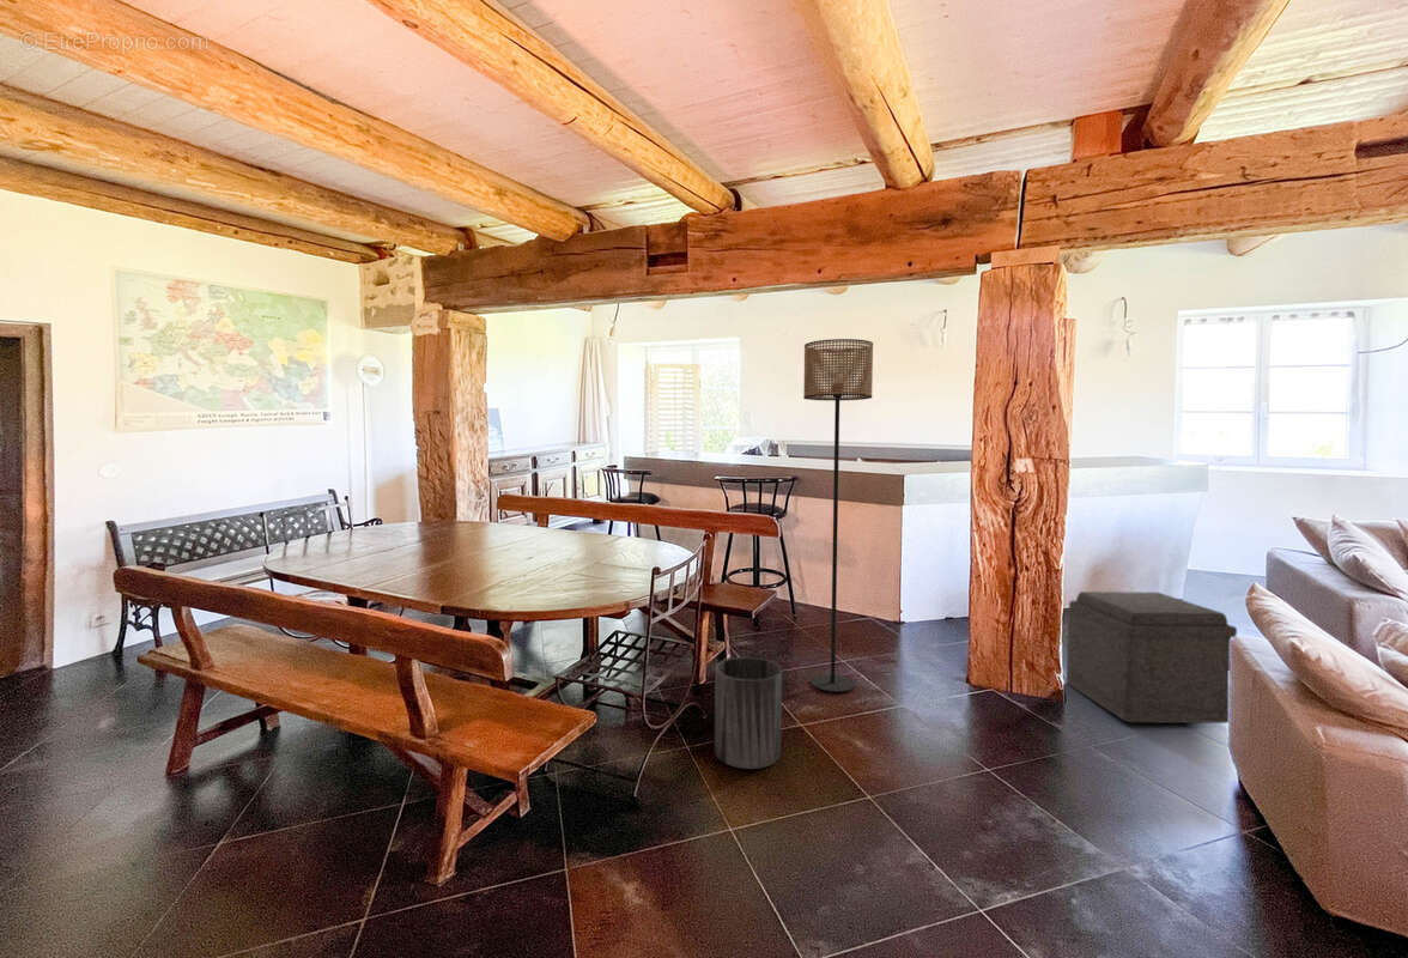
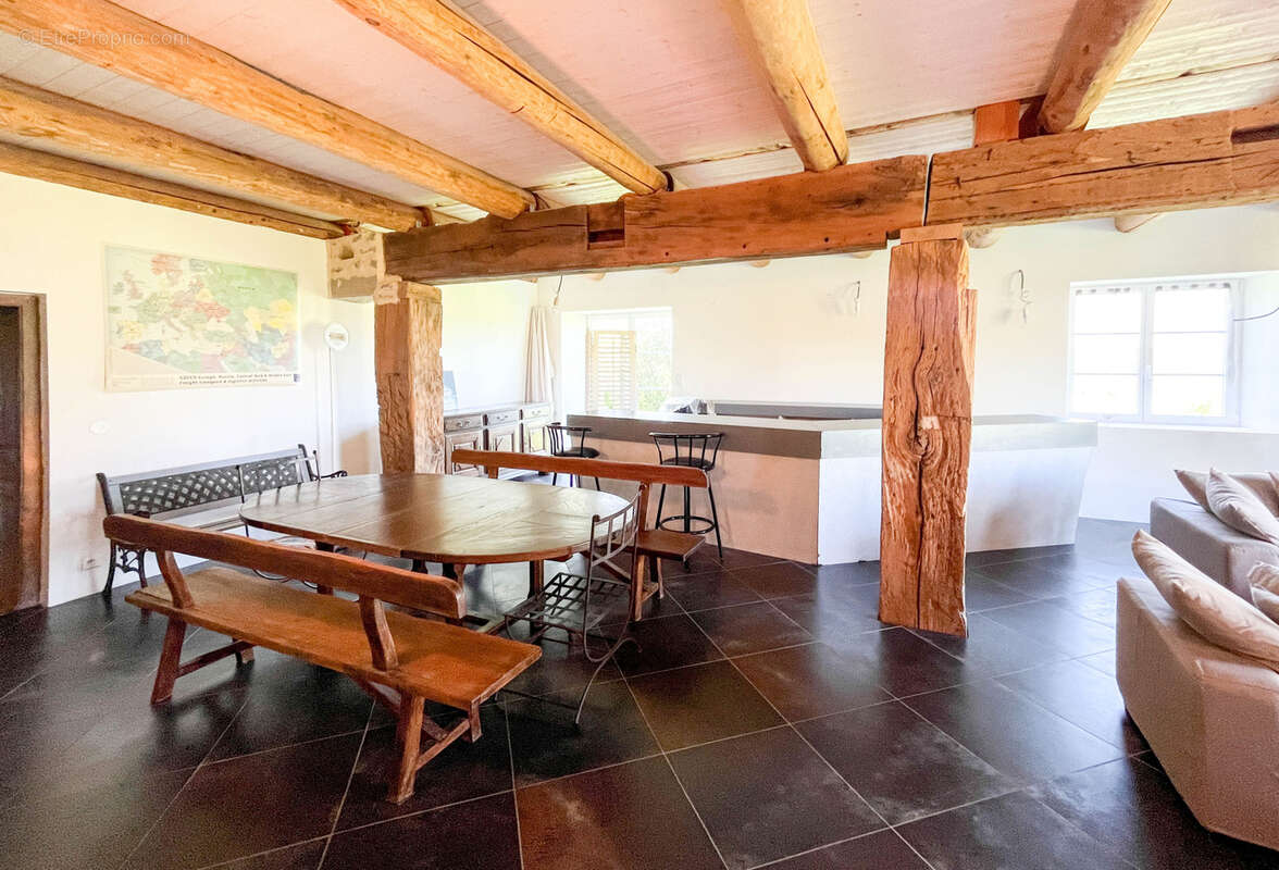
- ottoman (1145, 651)
- floor lamp (835, 516)
- trash can (747, 710)
